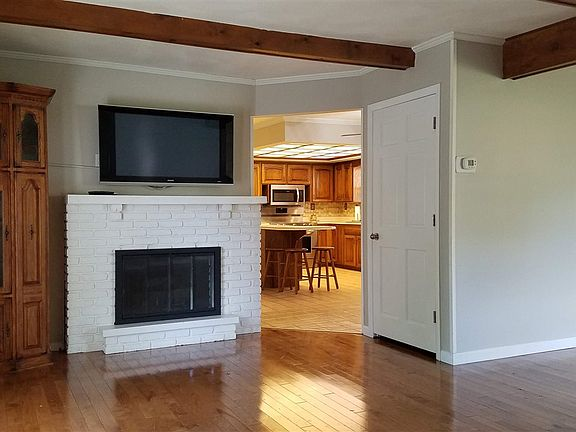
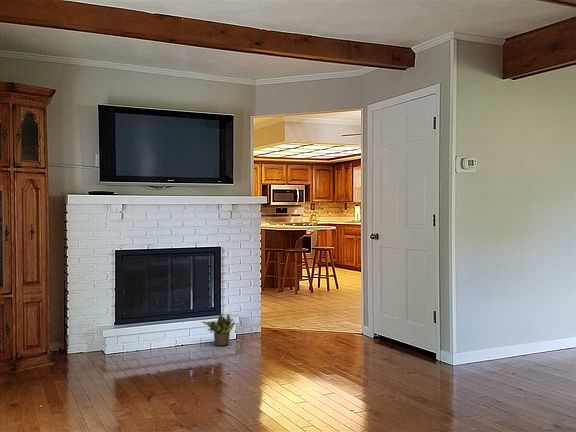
+ potted plant (217, 328)
